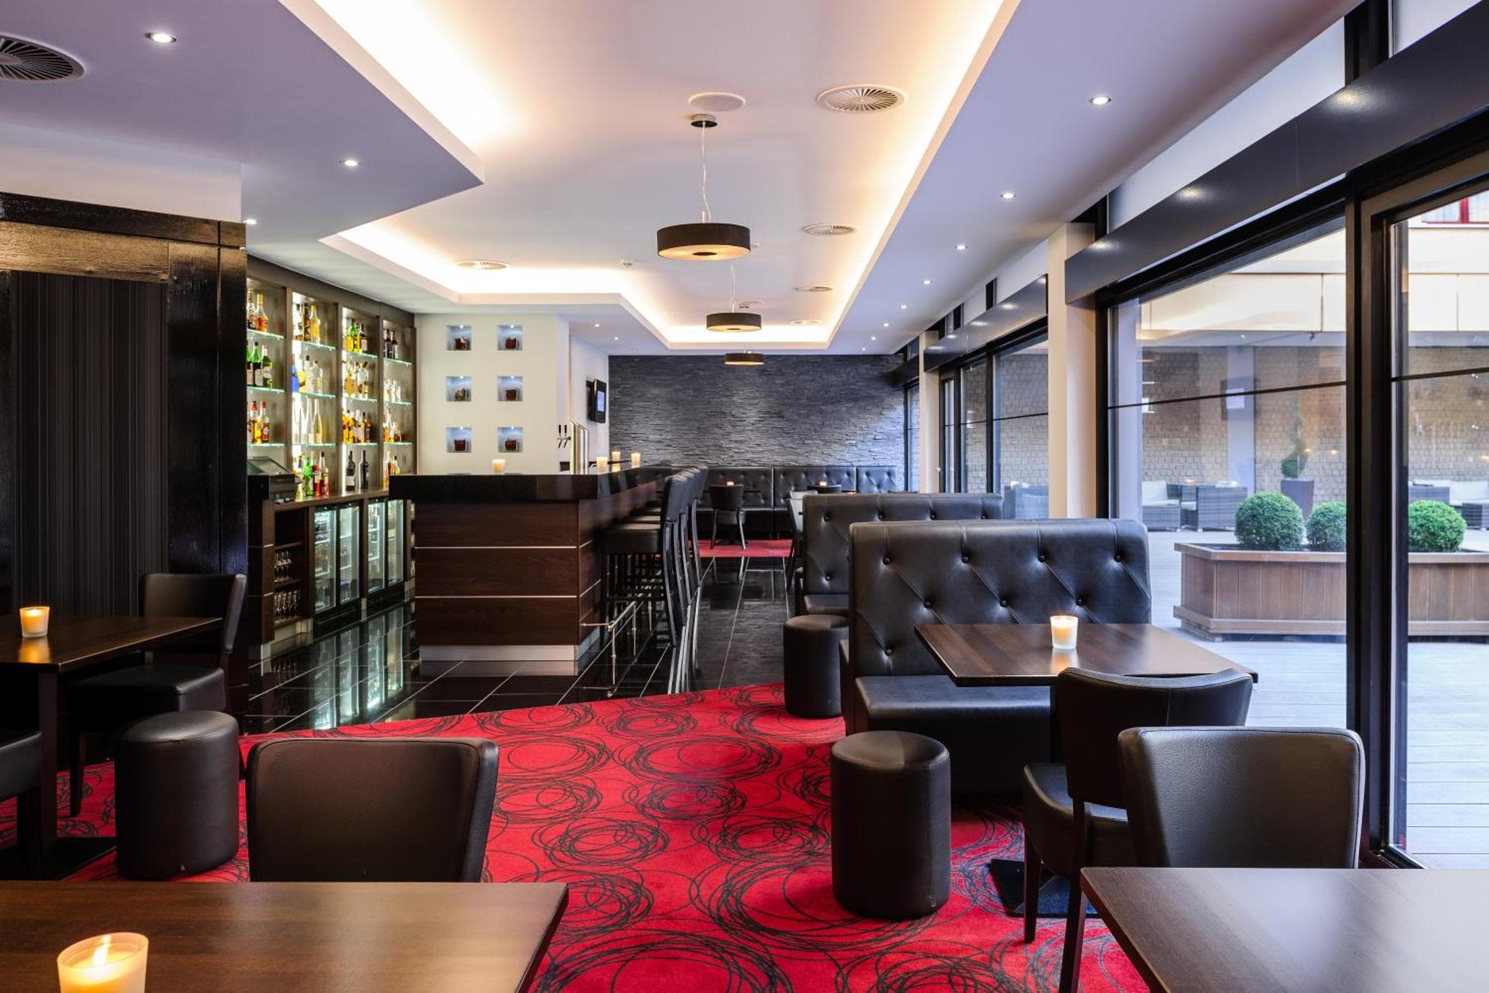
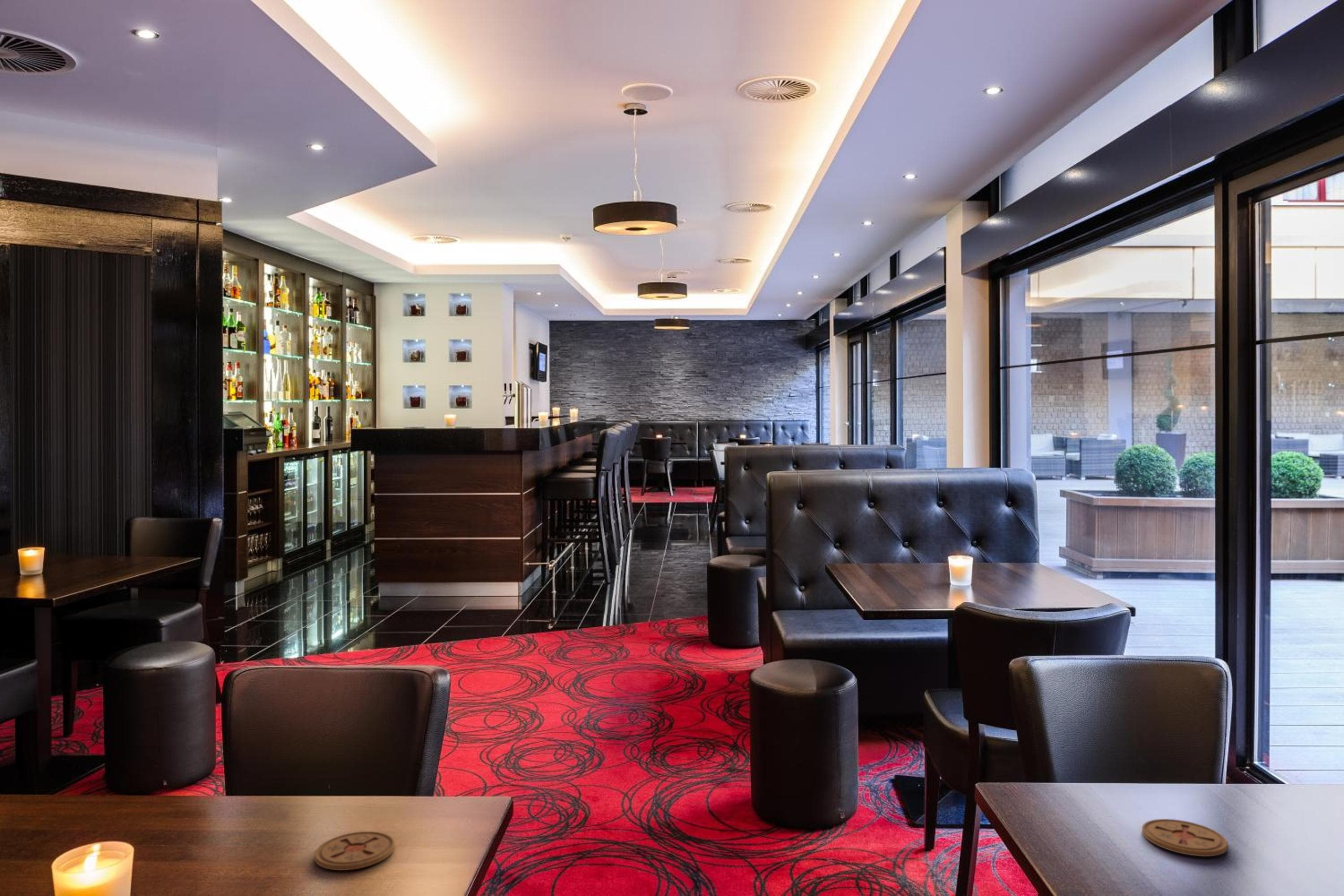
+ coaster (355, 850)
+ coaster (1184, 837)
